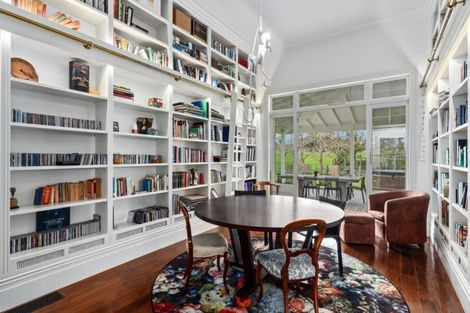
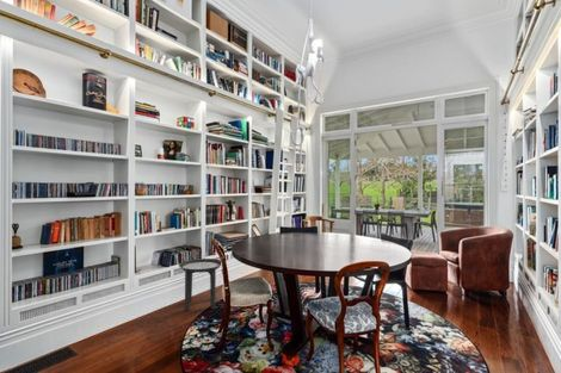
+ side table (210, 284)
